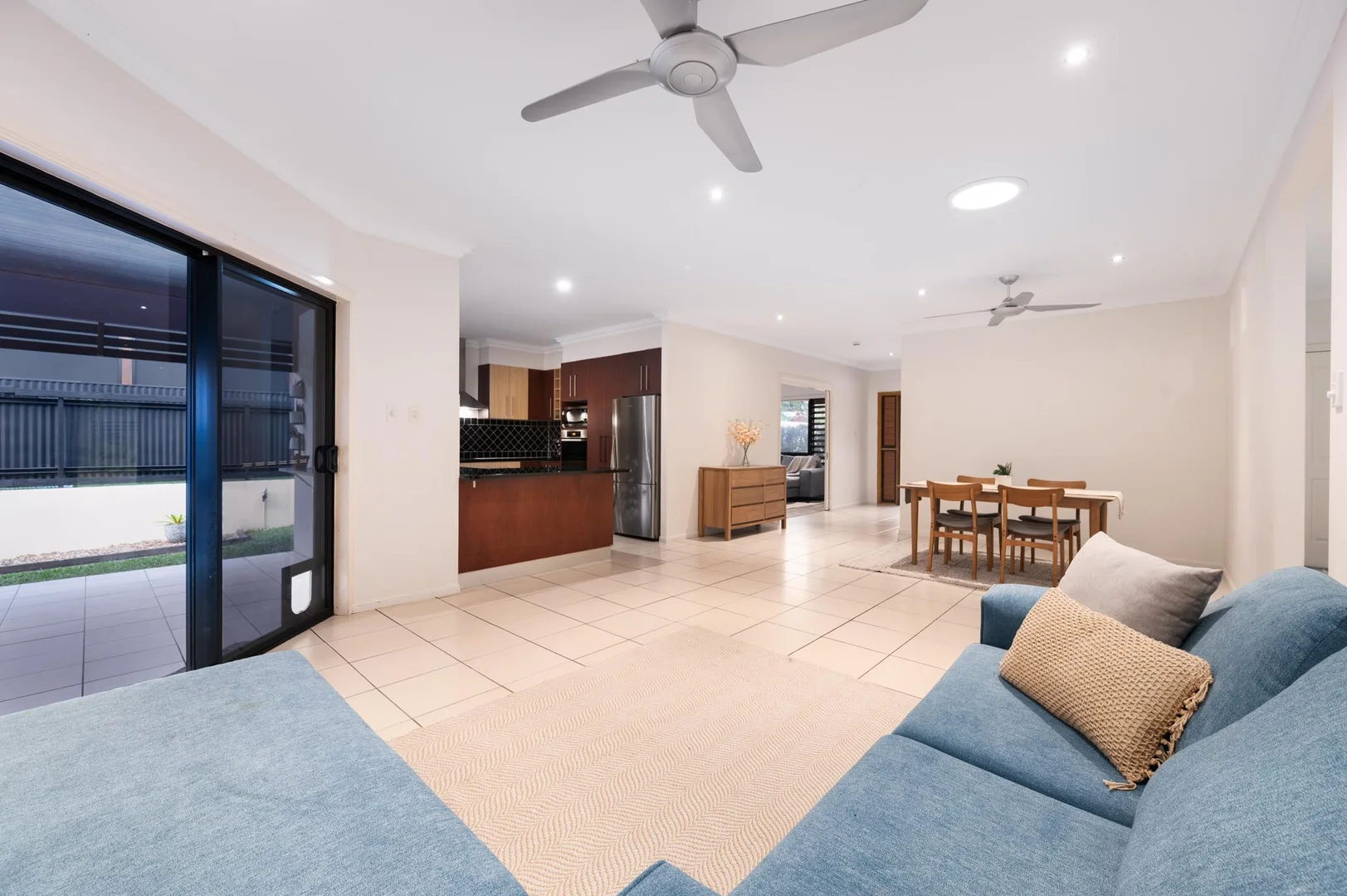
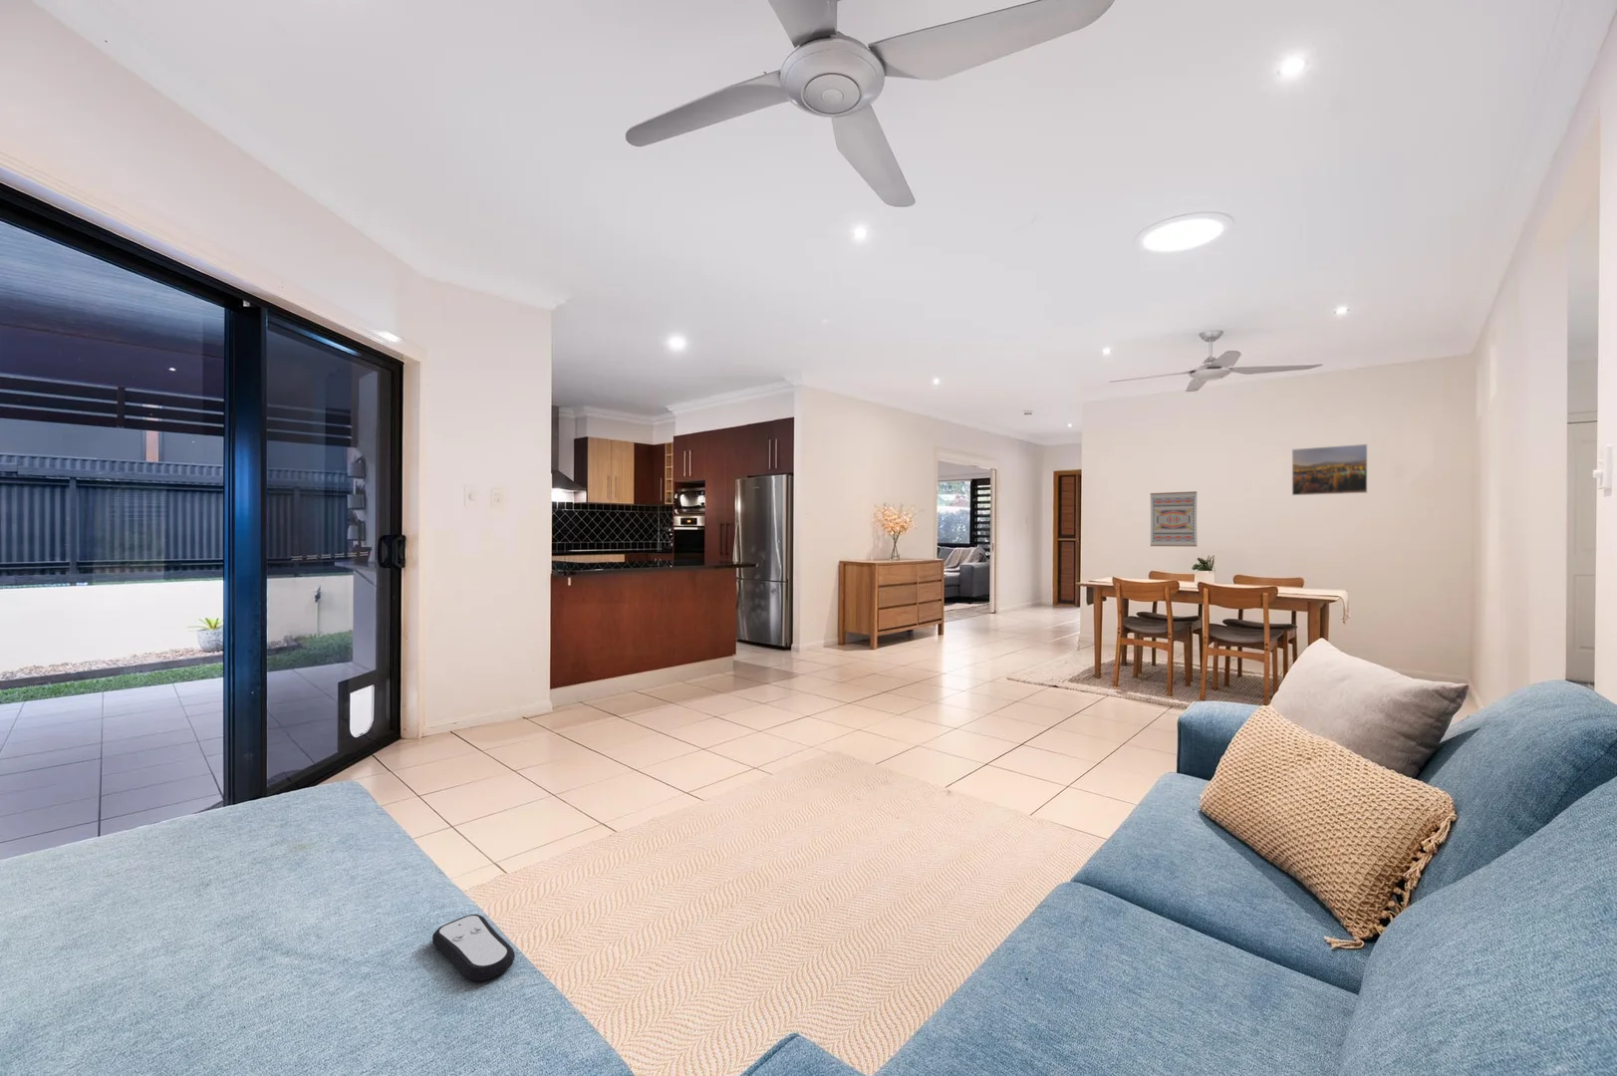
+ remote control (474, 945)
+ wall art (1173, 519)
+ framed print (1328, 471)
